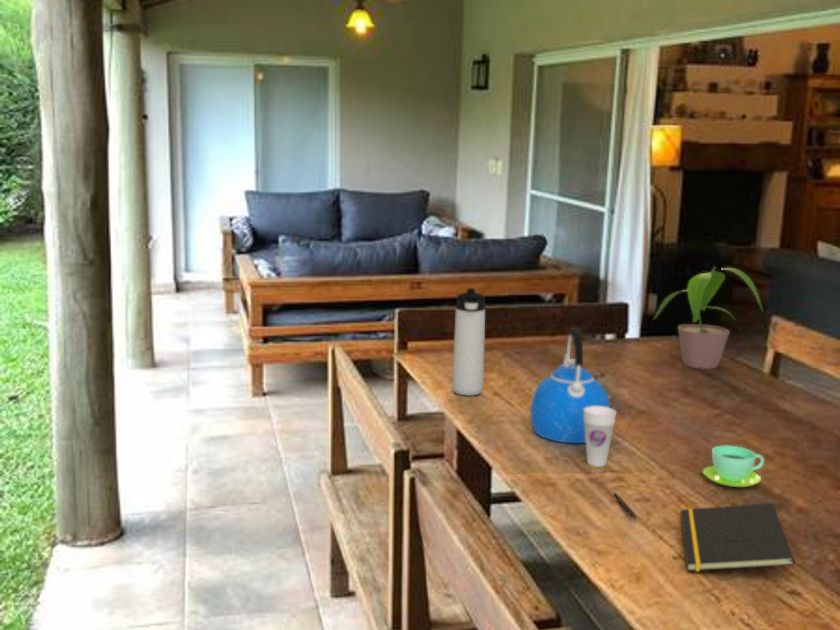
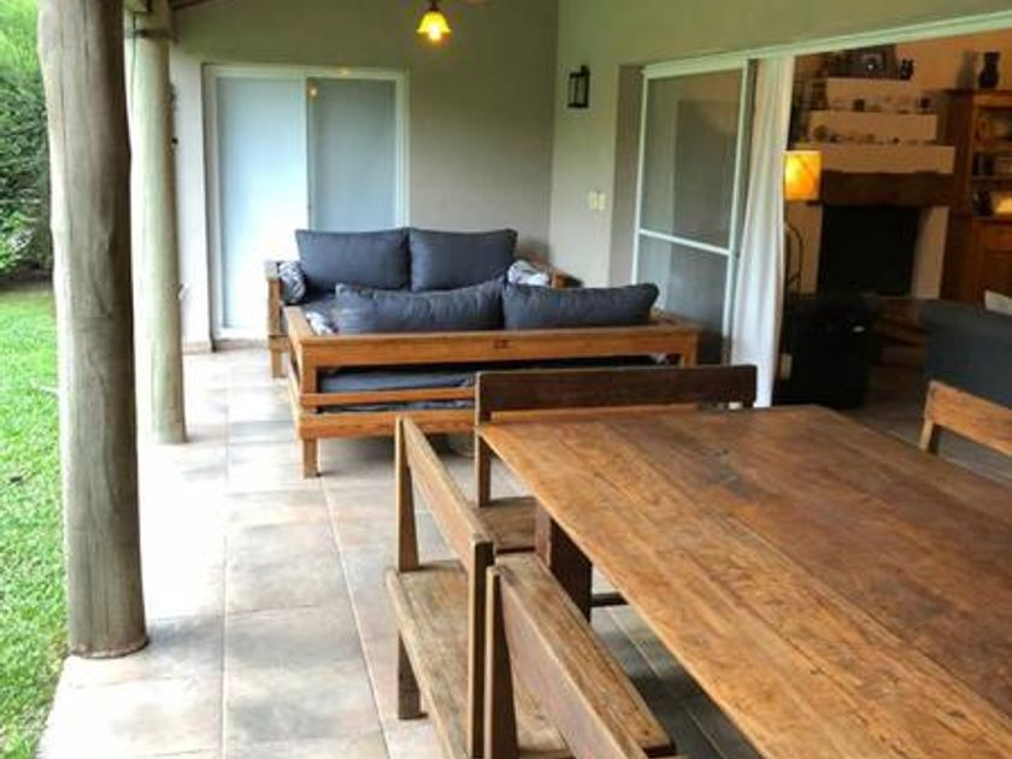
- cup (598, 437)
- cup (733, 466)
- thermos bottle (469, 342)
- pen (624, 504)
- potted plant (700, 318)
- notepad (732, 535)
- kettle (570, 378)
